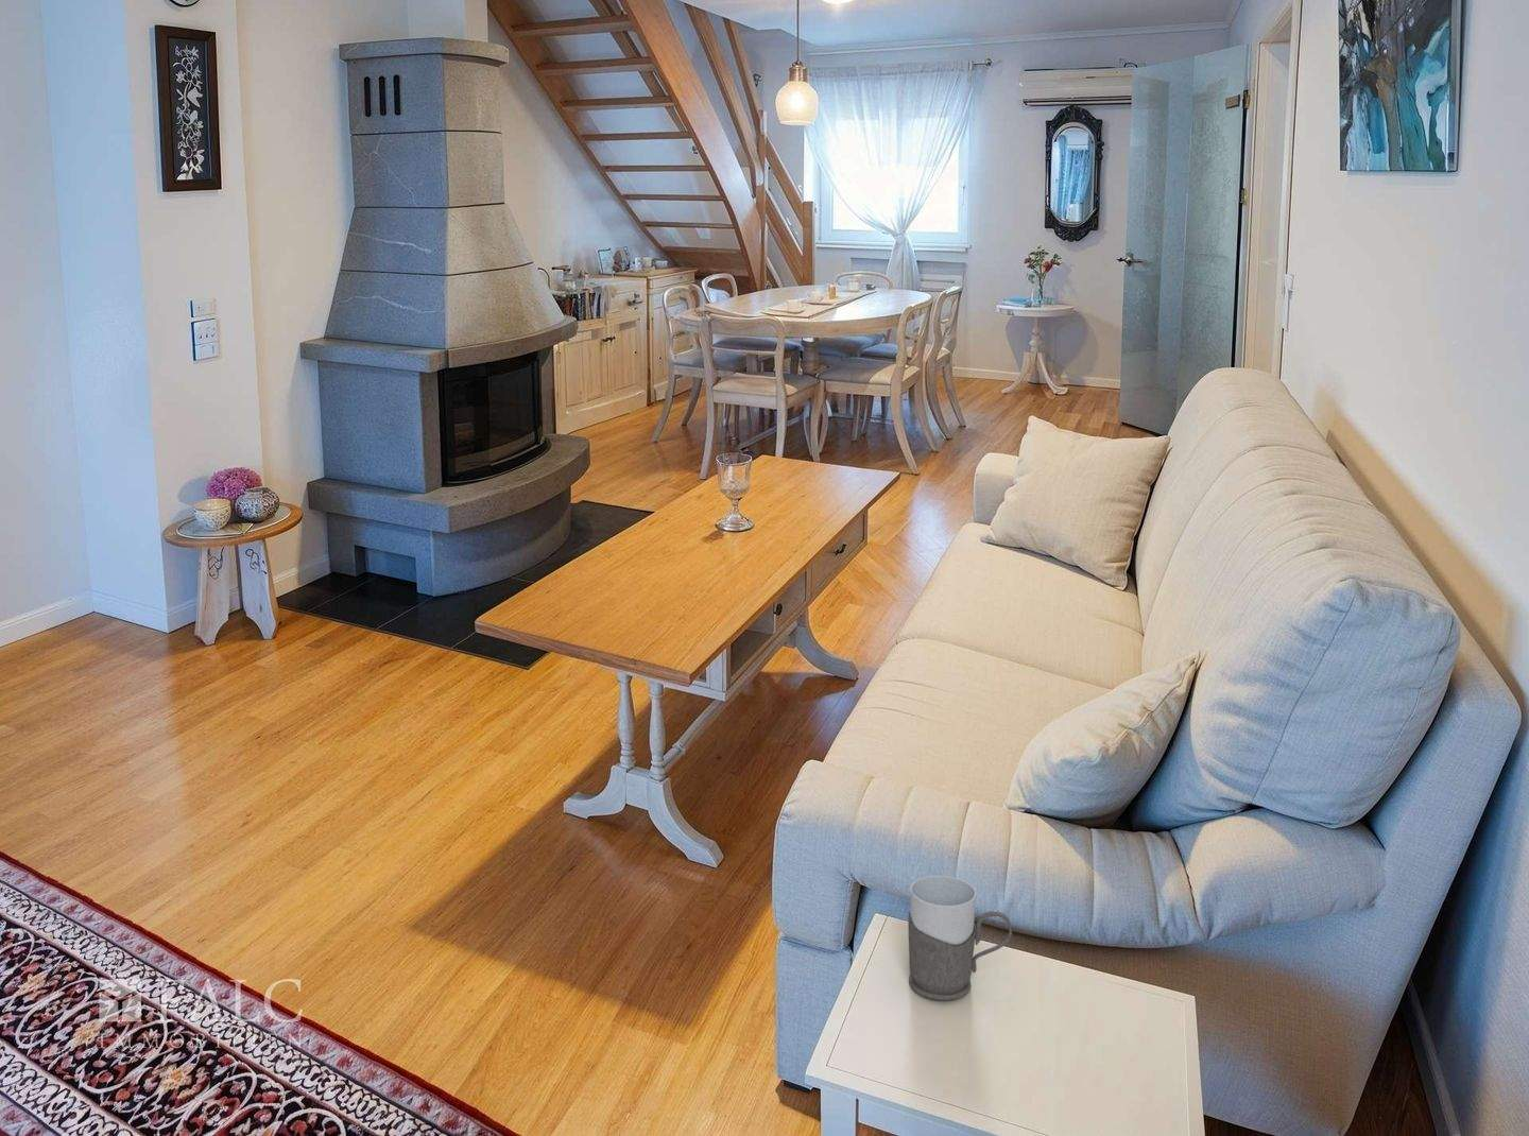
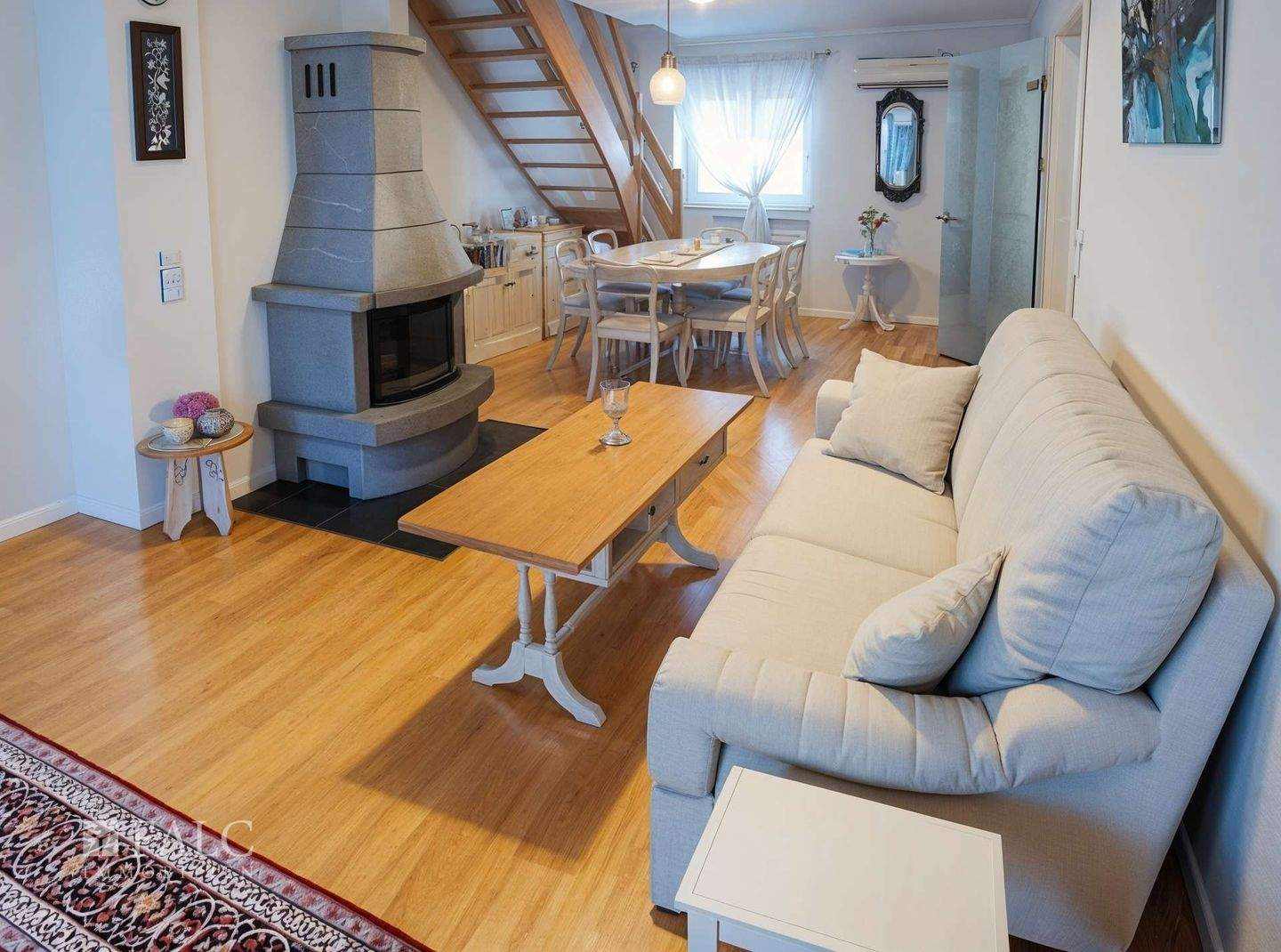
- mug (958, 938)
